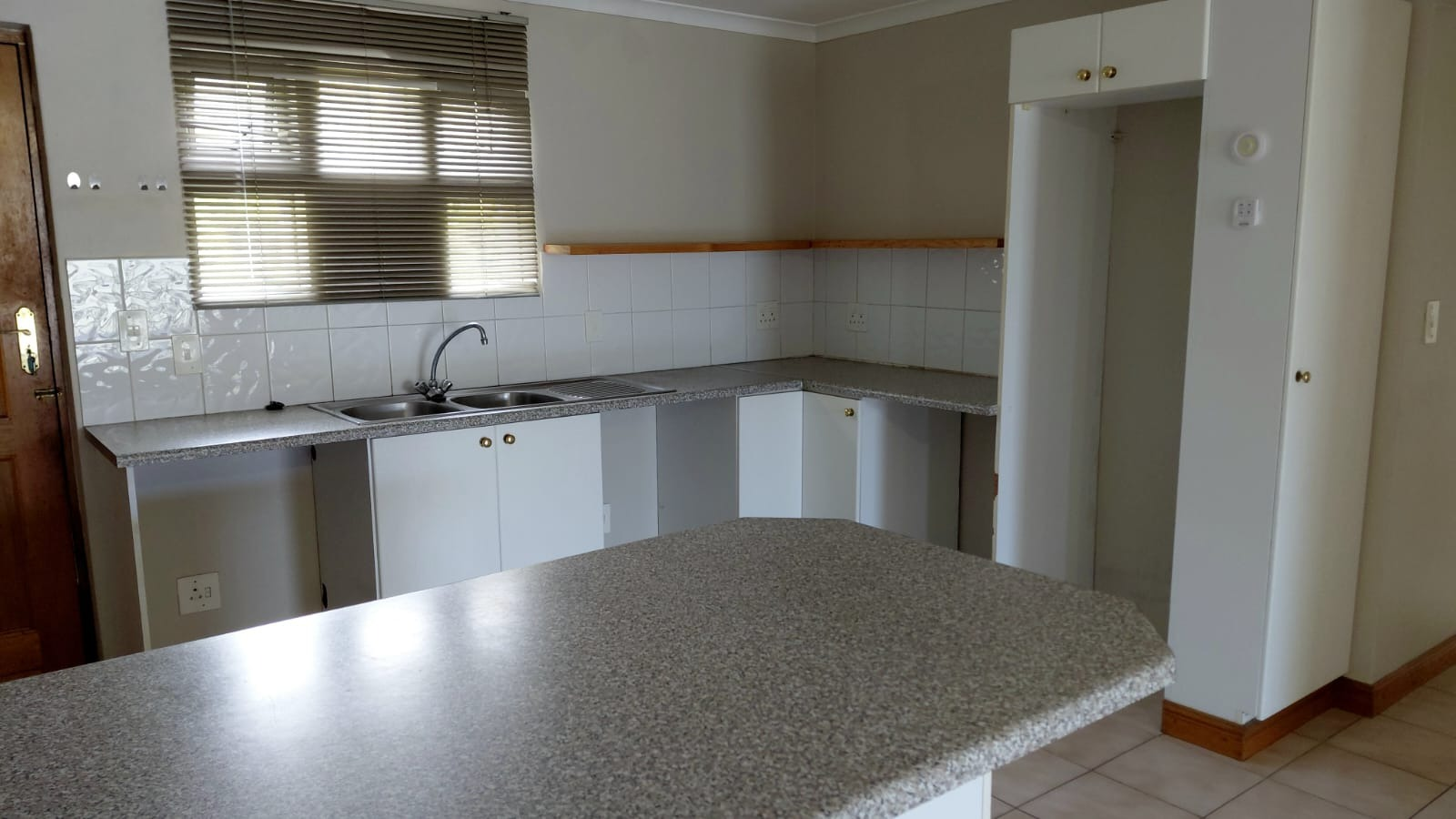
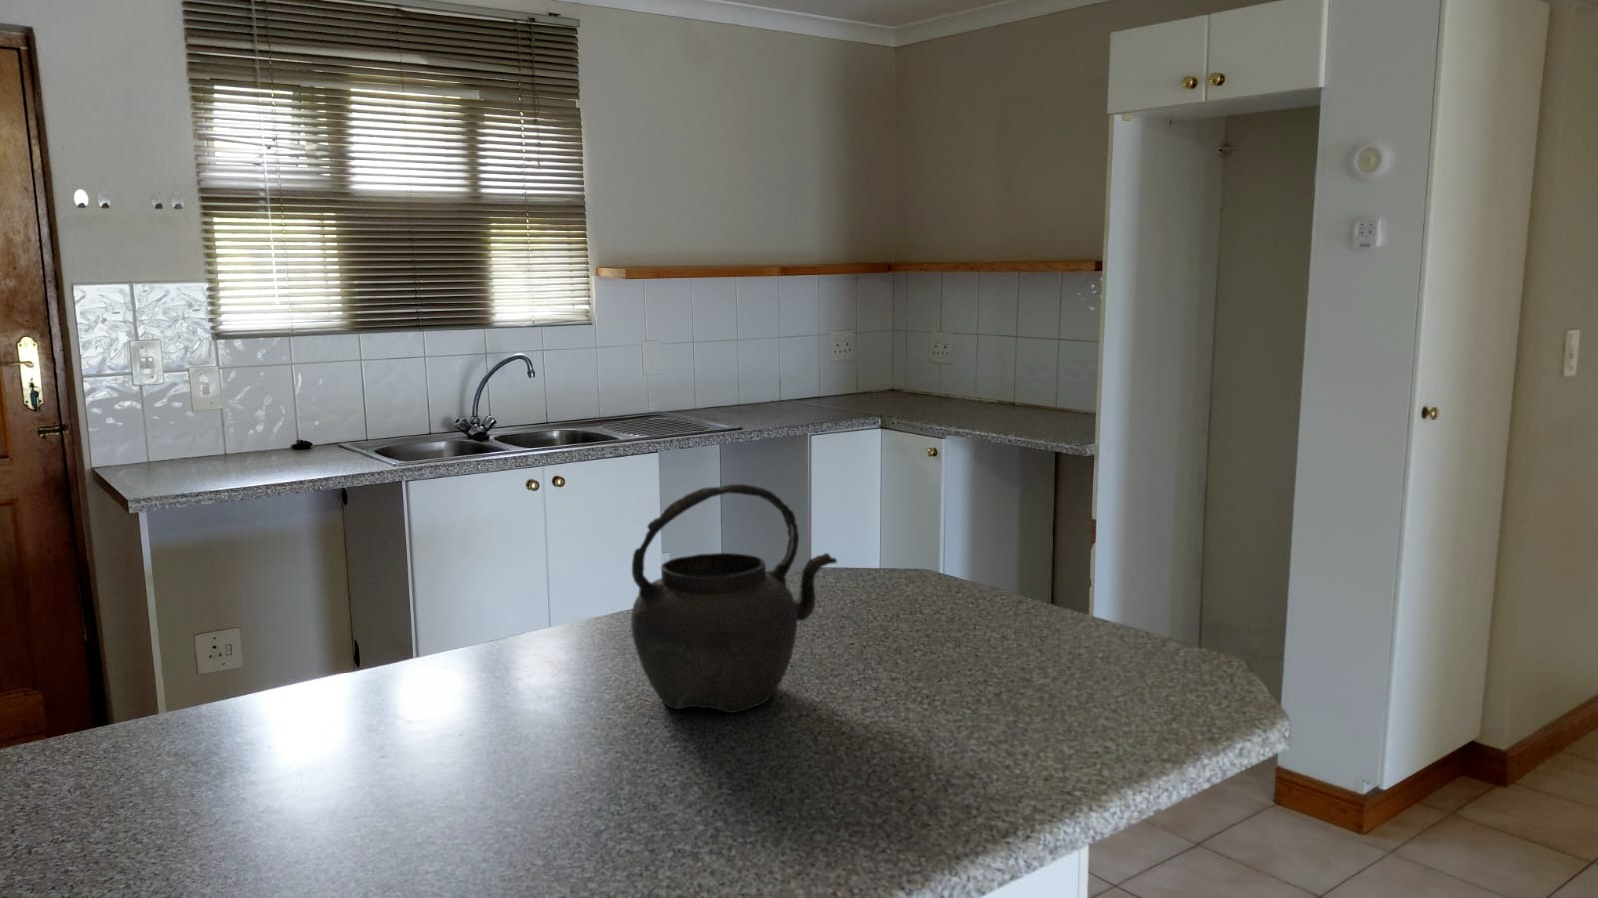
+ kettle (738, 587)
